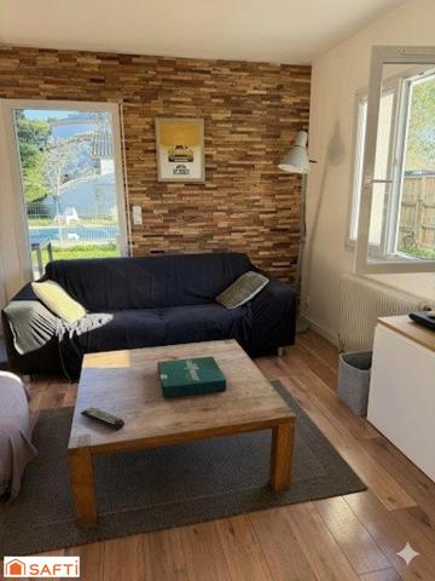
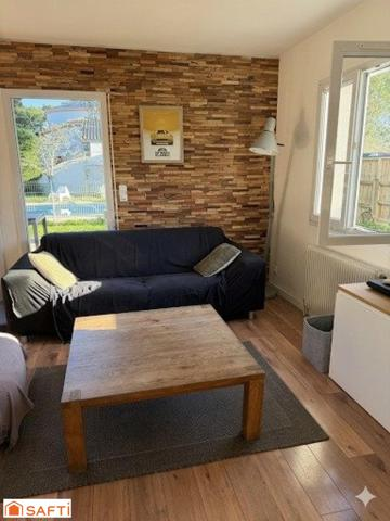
- remote control (102, 418)
- pizza box (190, 375)
